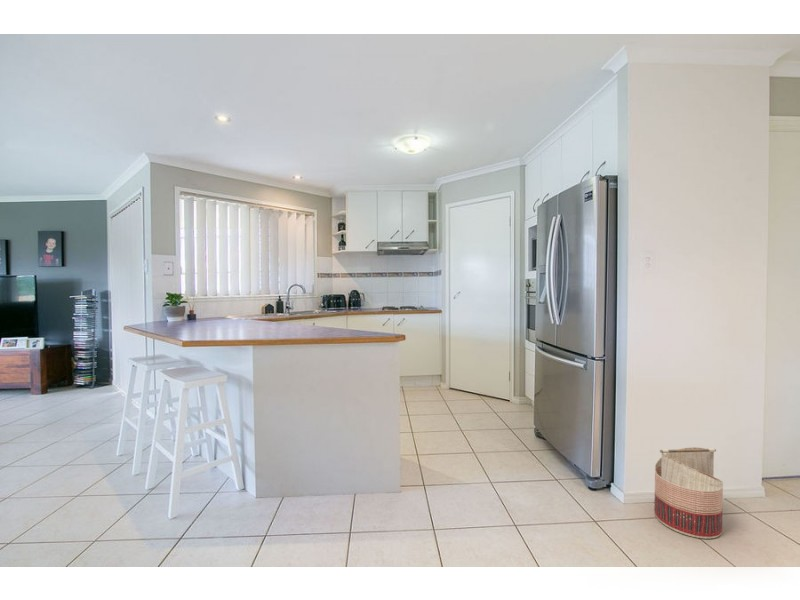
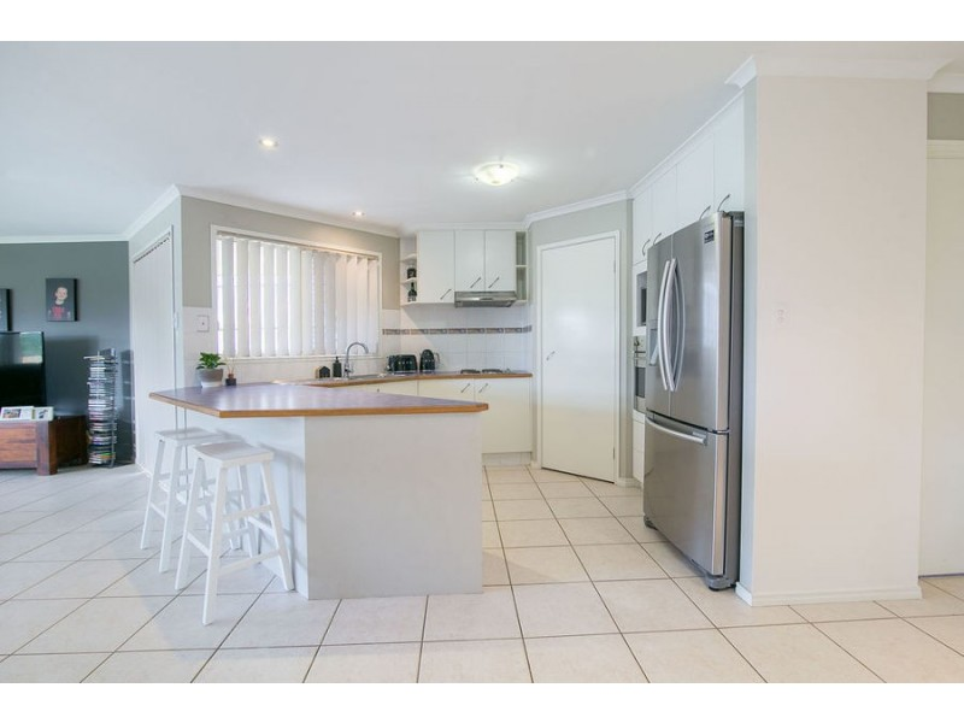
- basket (687, 485)
